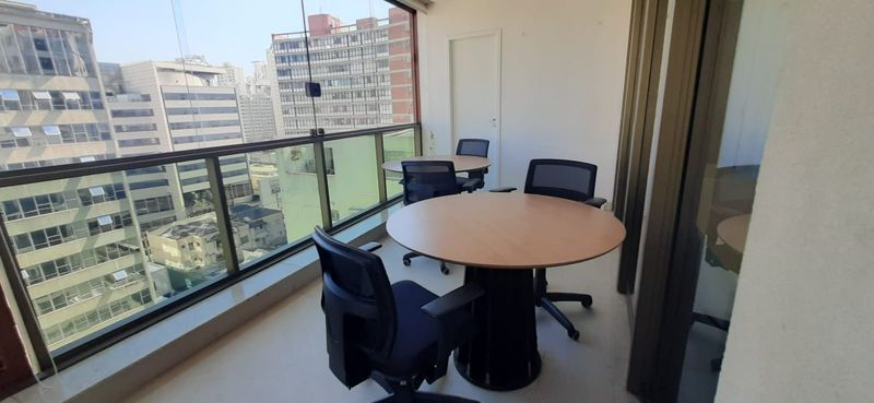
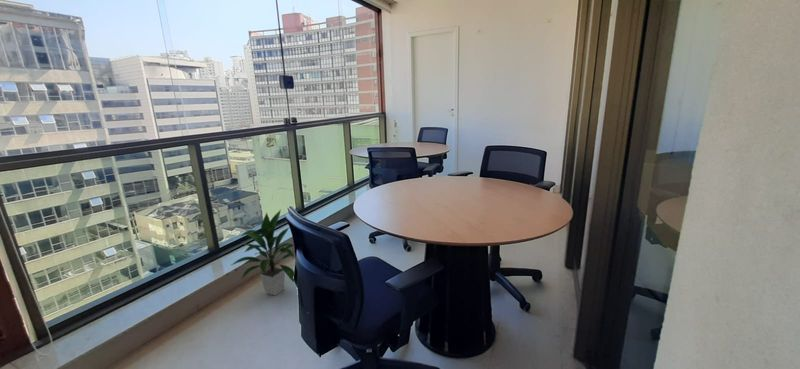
+ indoor plant (270, 255)
